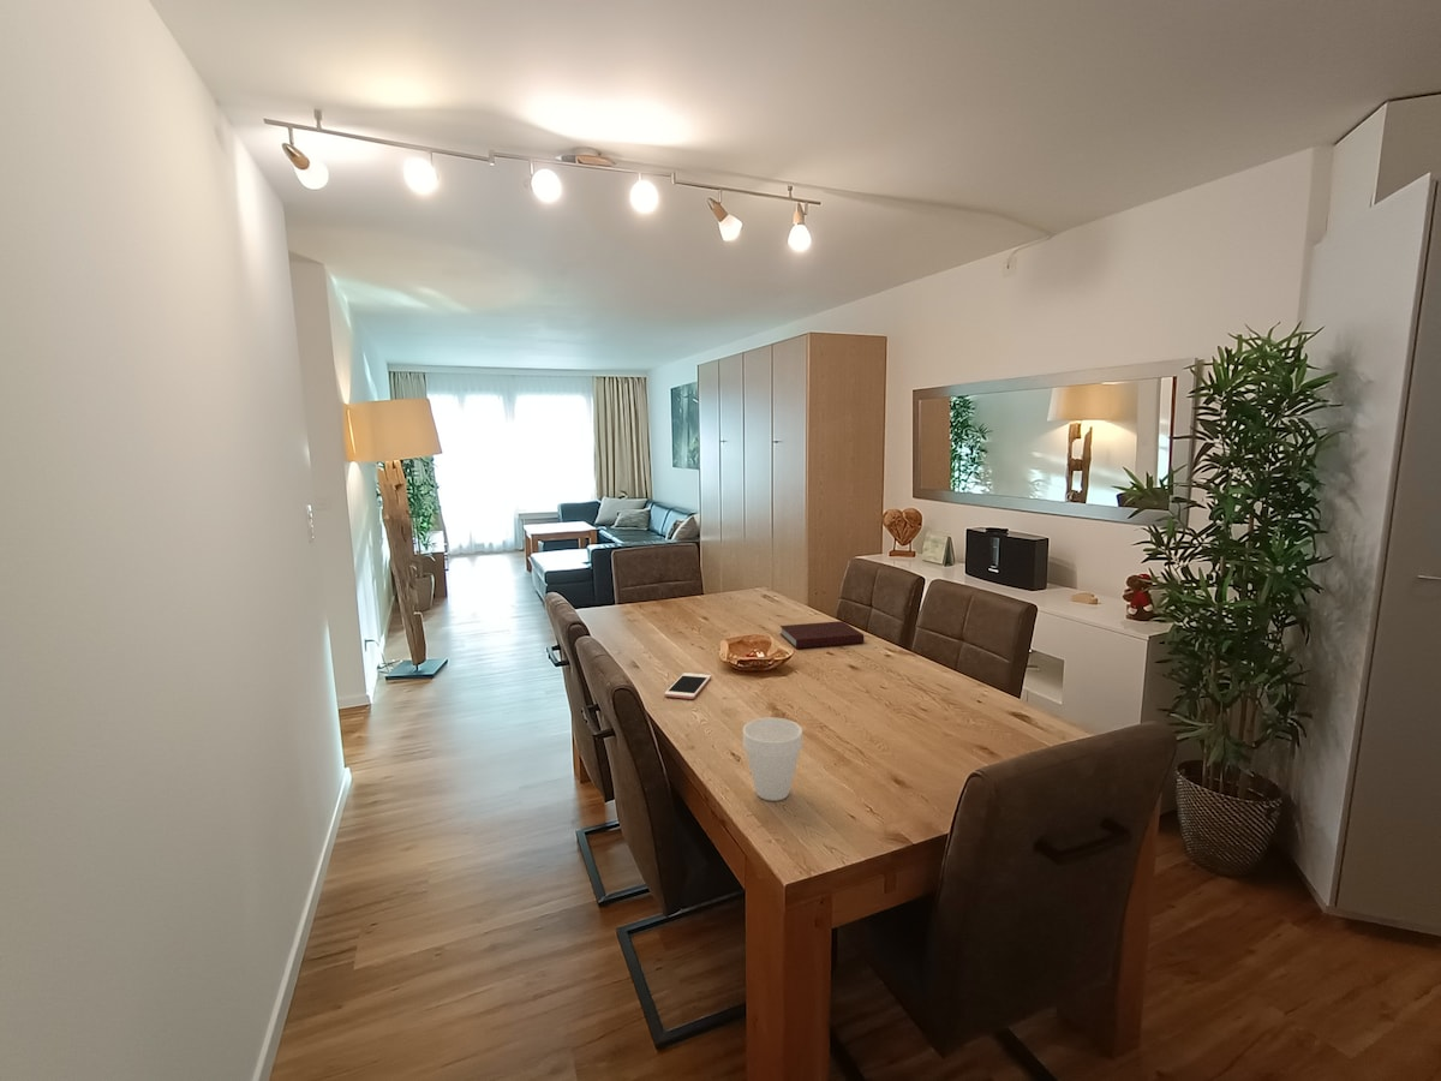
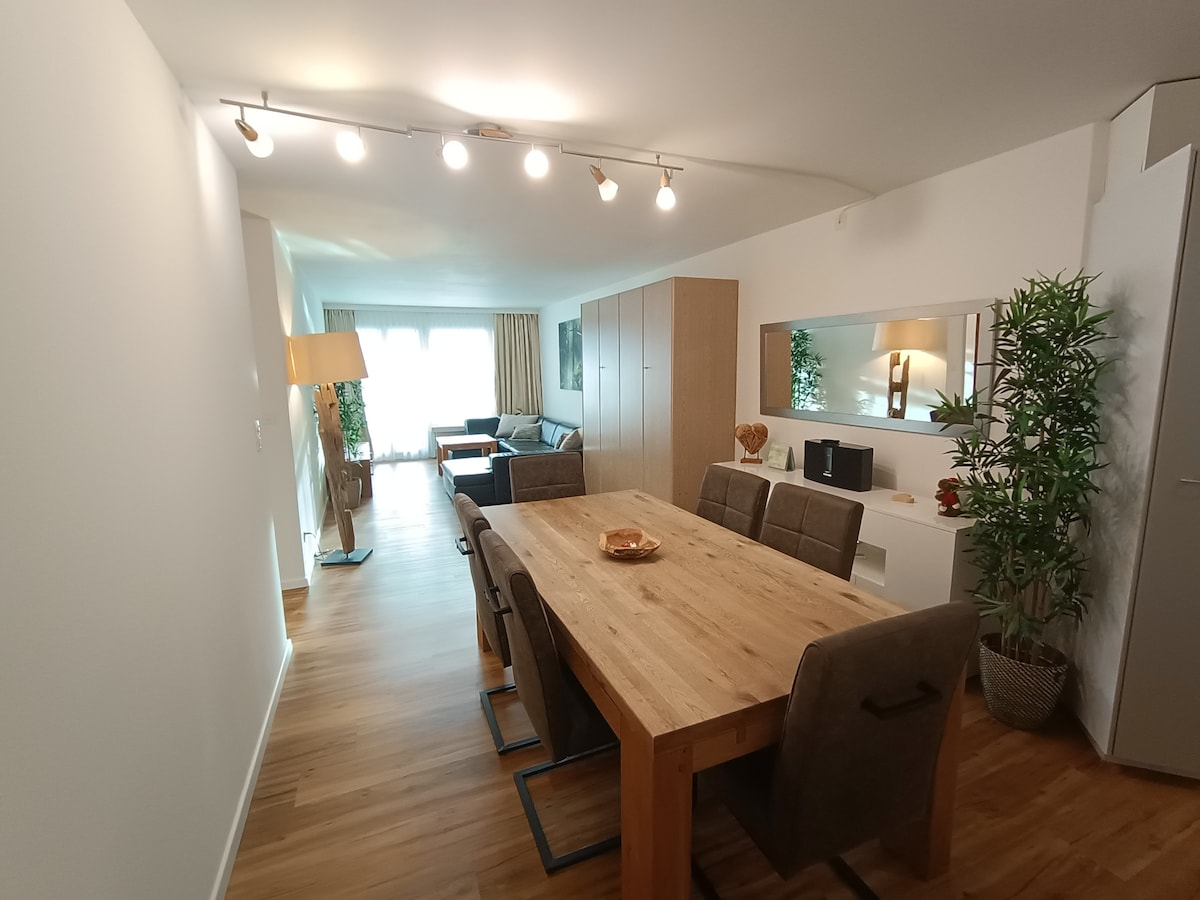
- cell phone (688, 685)
- cup (772, 760)
- notebook (820, 634)
